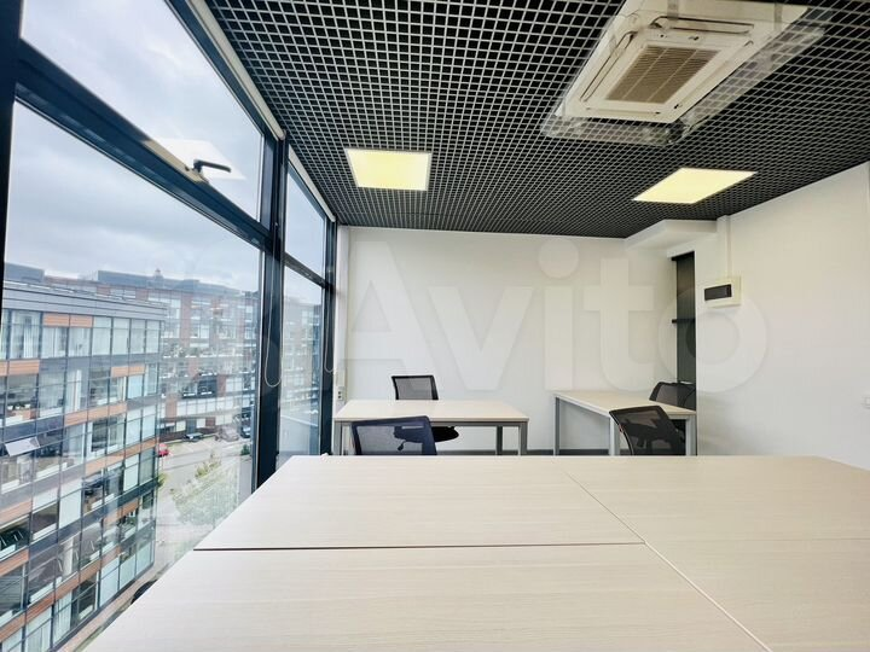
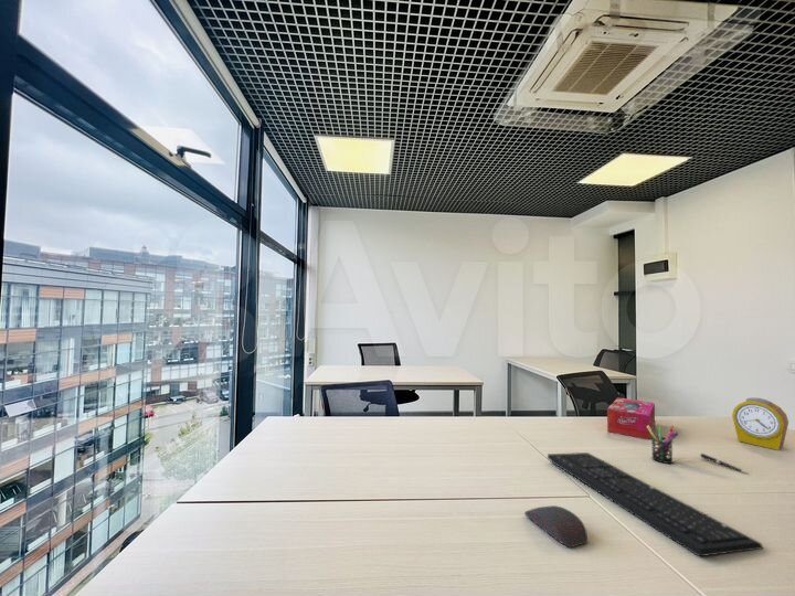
+ pen (723, 462)
+ computer mouse (554, 519)
+ keyboard (630, 490)
+ pen holder (662, 441)
+ tissue box (632, 416)
+ alarm clock (759, 421)
